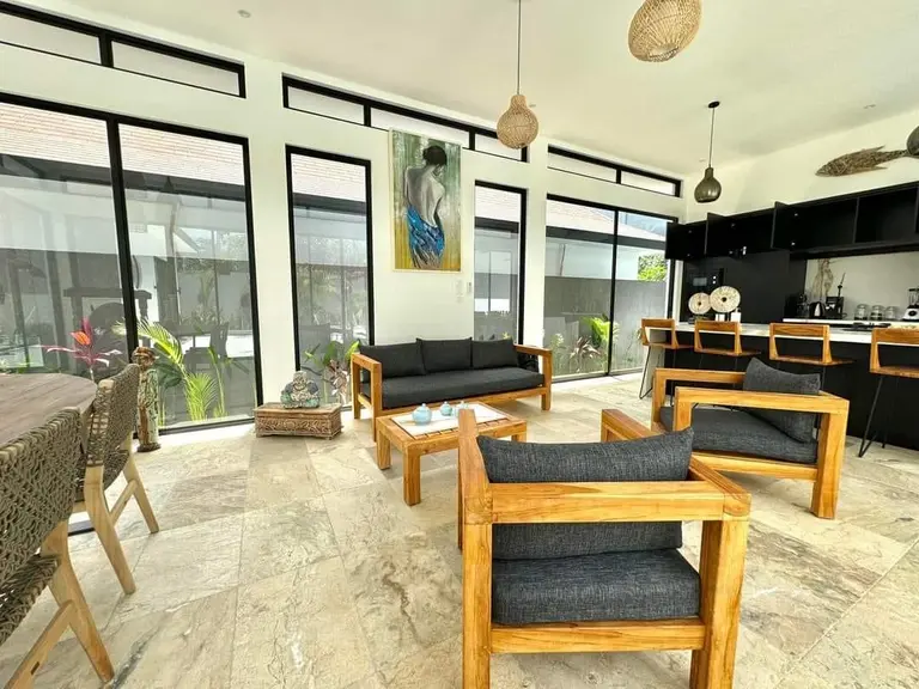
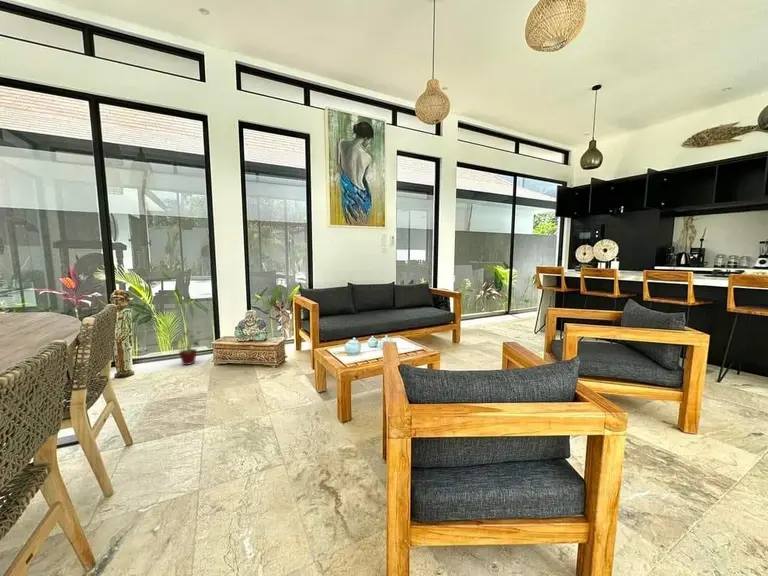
+ potted plant (189, 345)
